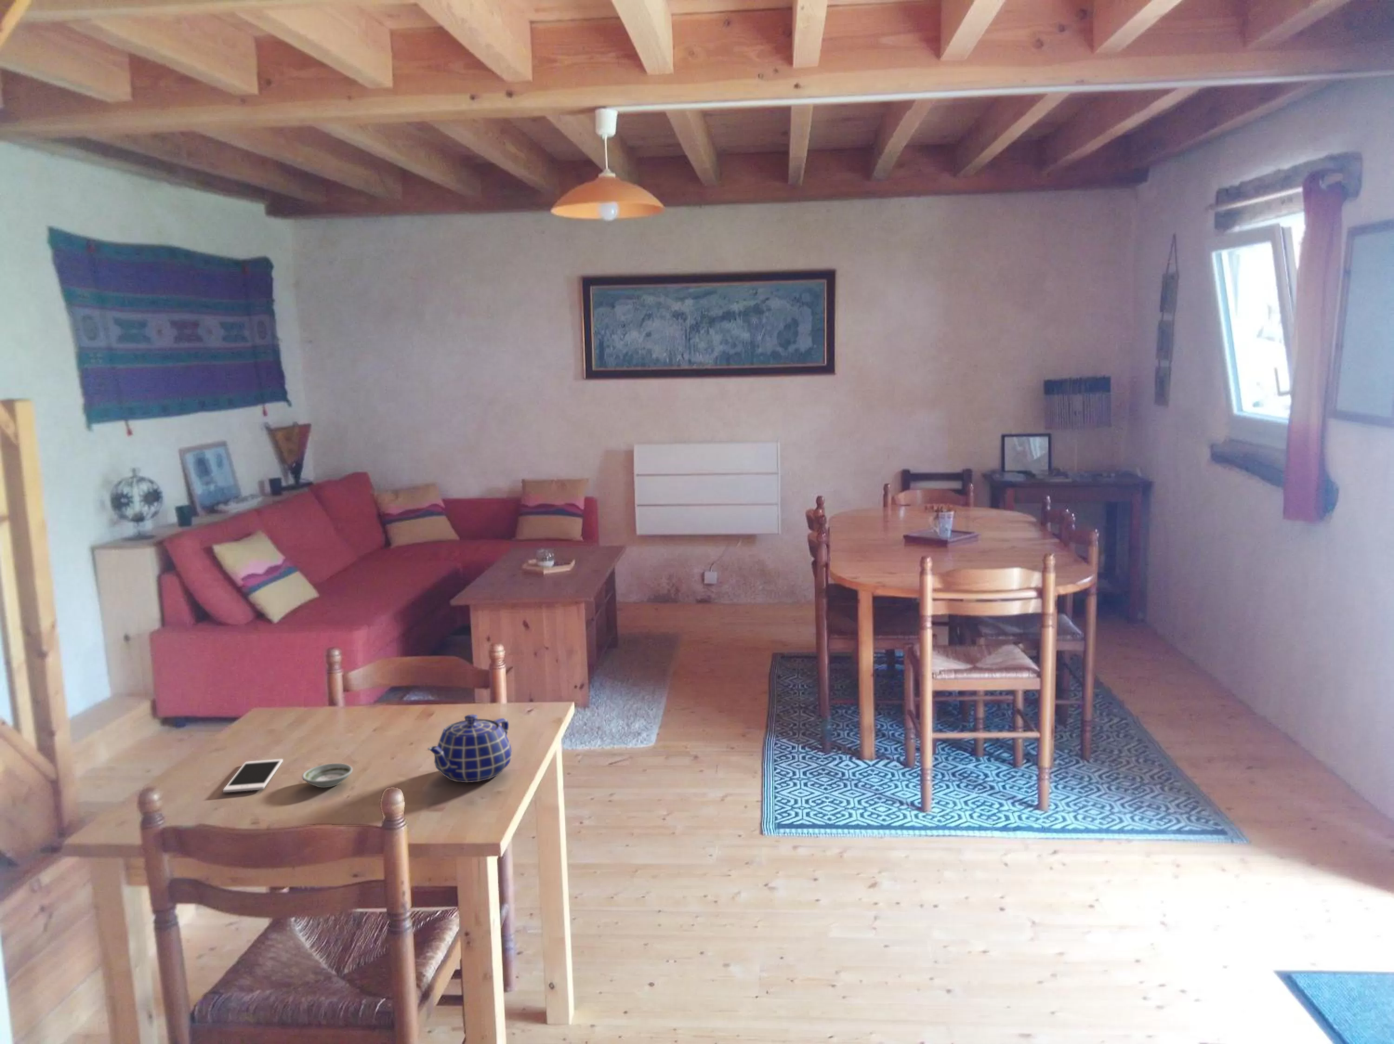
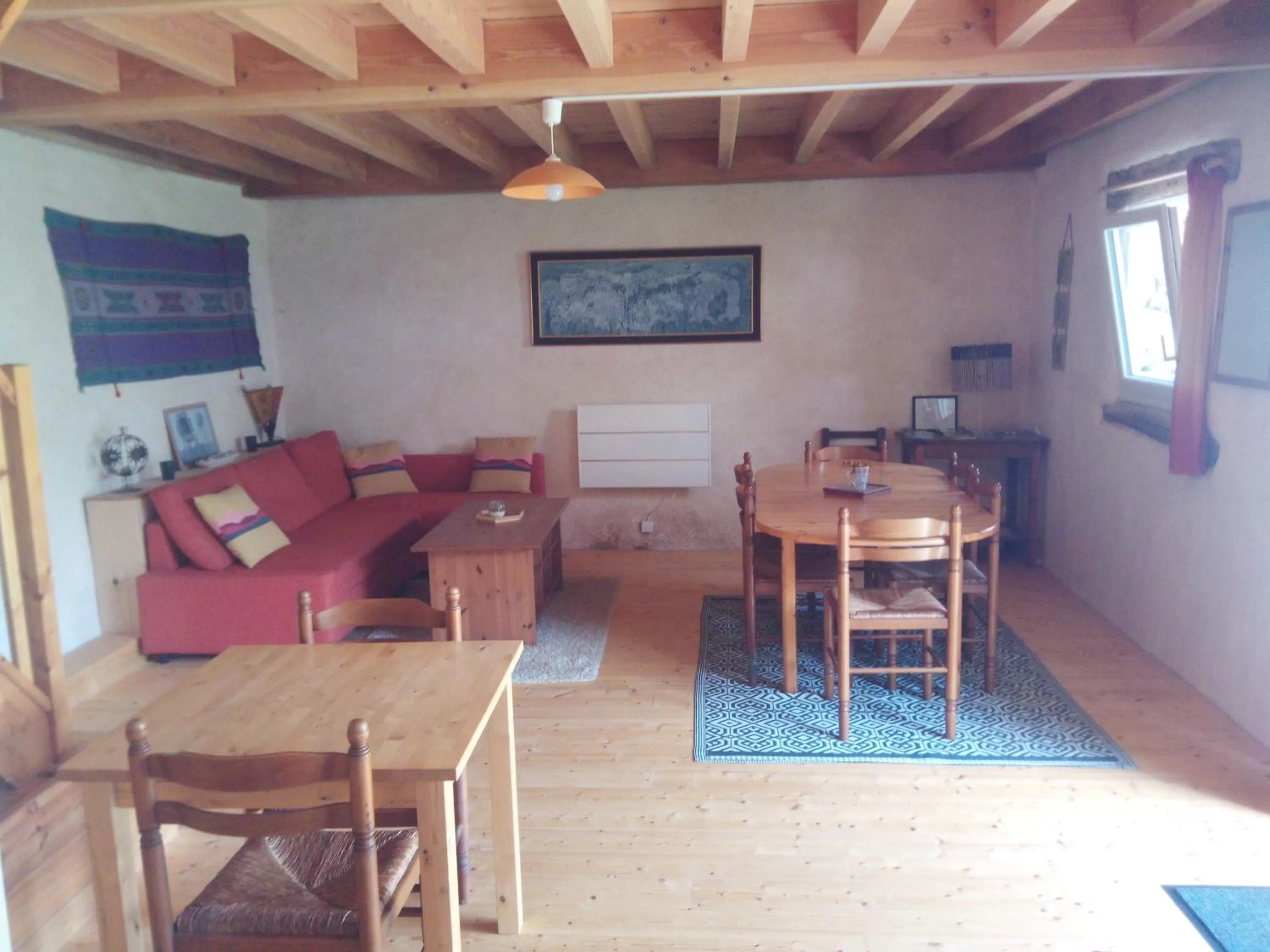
- teapot (470, 746)
- saucer (327, 778)
- cell phone (255, 775)
